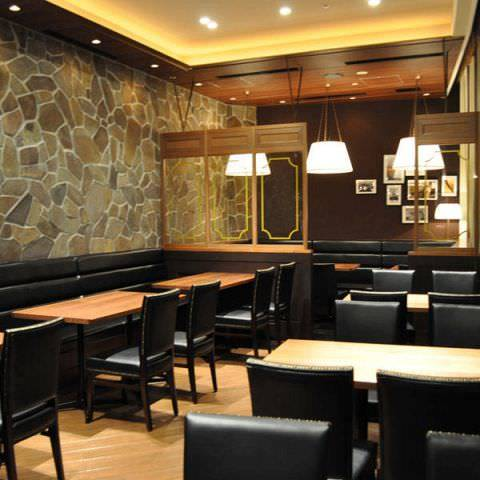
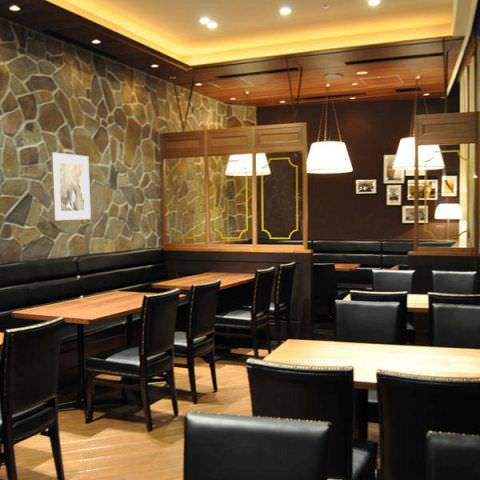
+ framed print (71, 187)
